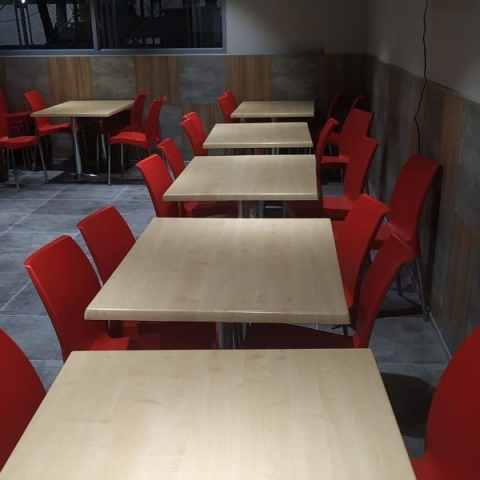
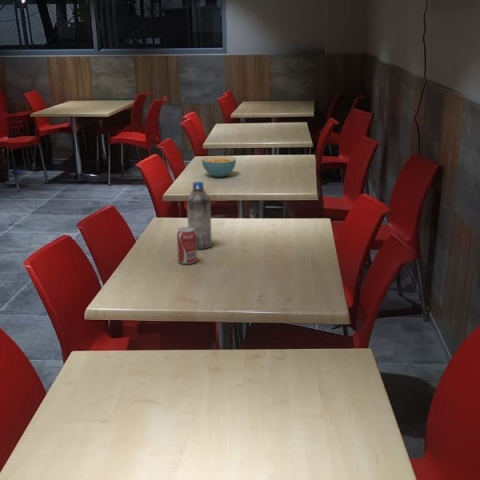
+ cereal bowl (219, 167)
+ water bottle (199, 214)
+ beverage can (186, 245)
